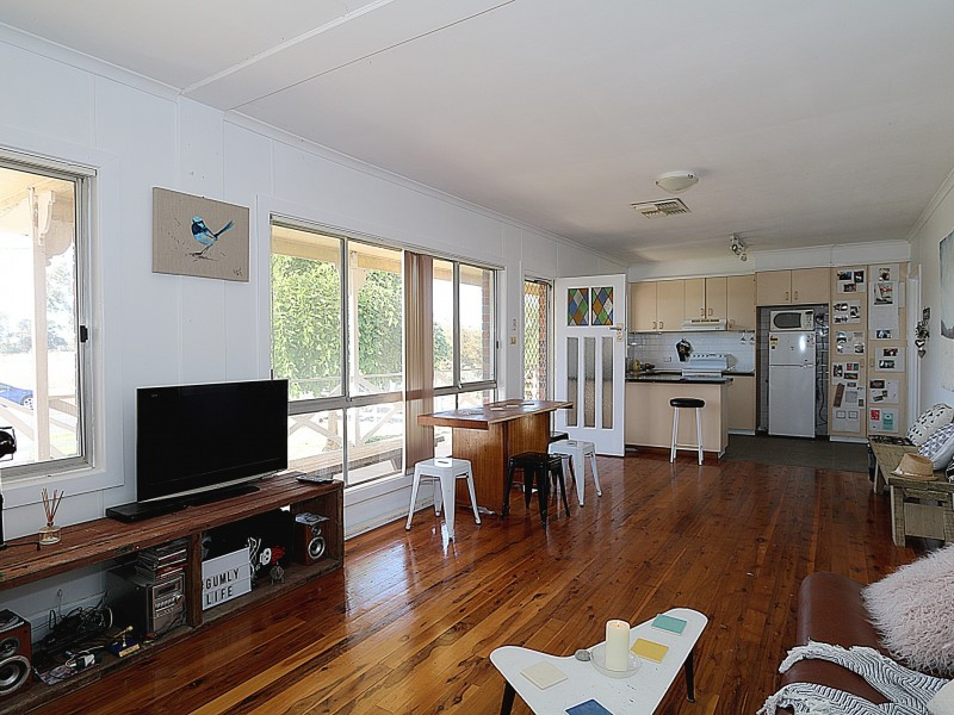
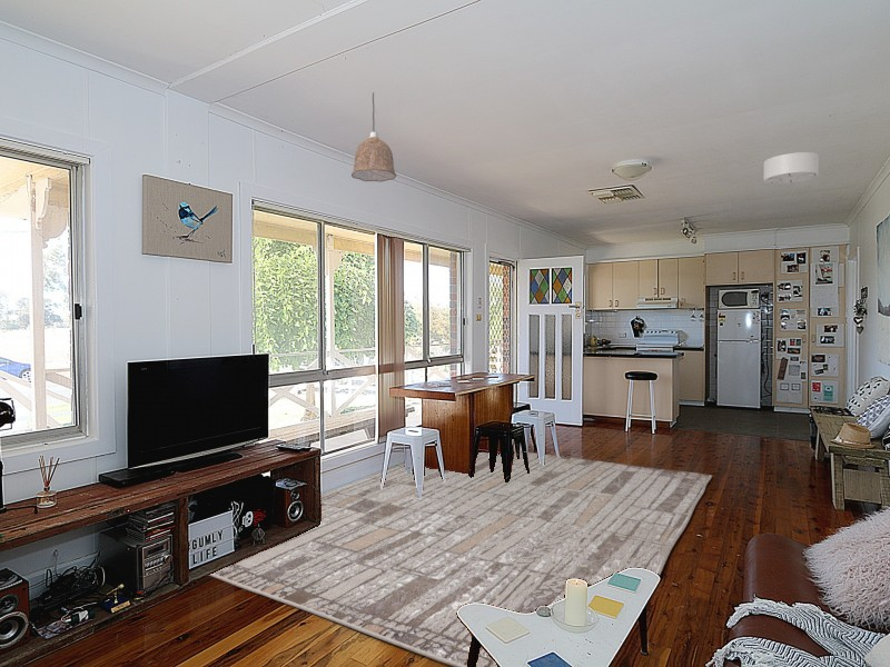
+ pendant lamp (373, 135)
+ rug (488, 507)
+ ceiling light (790, 168)
